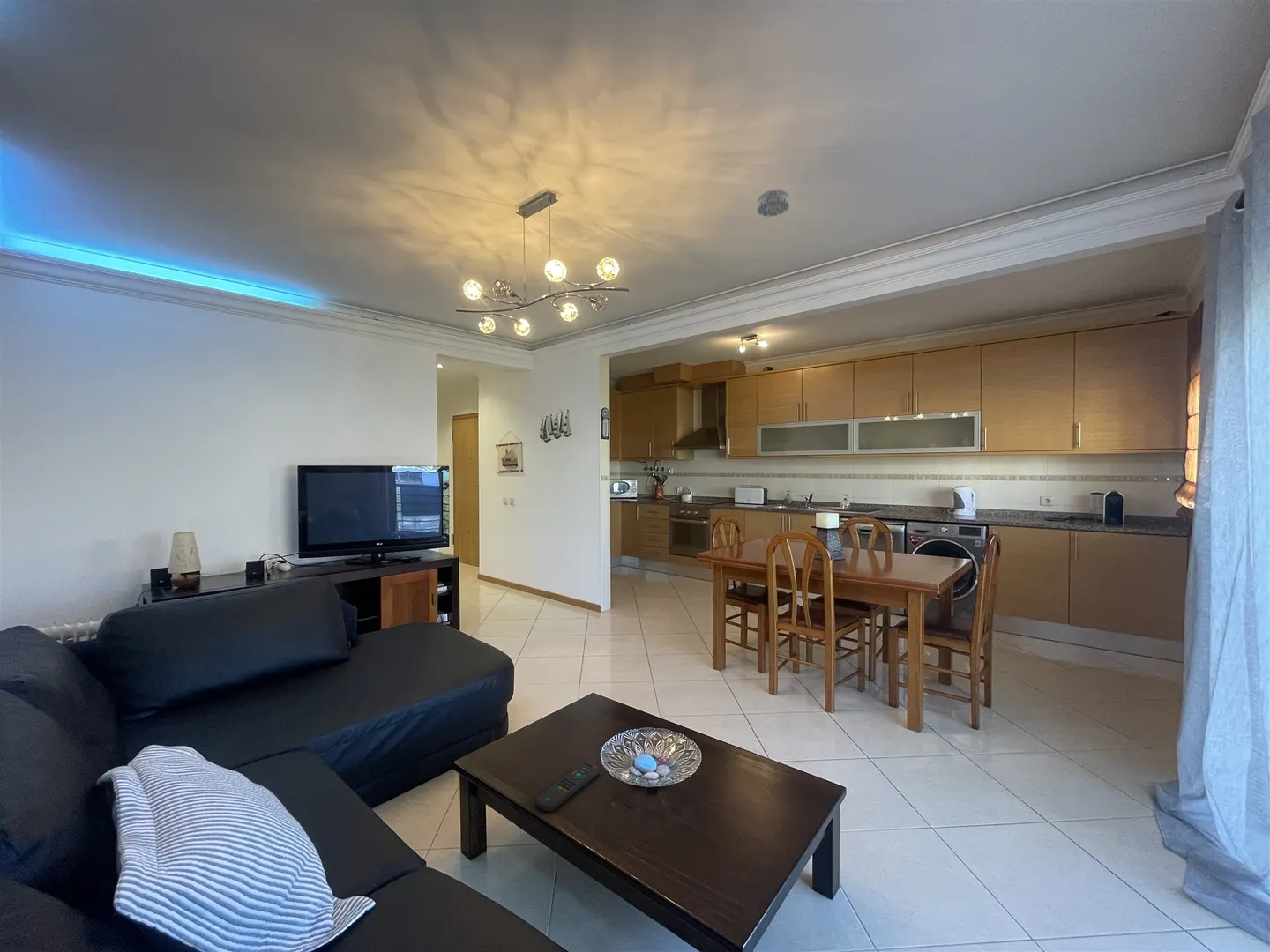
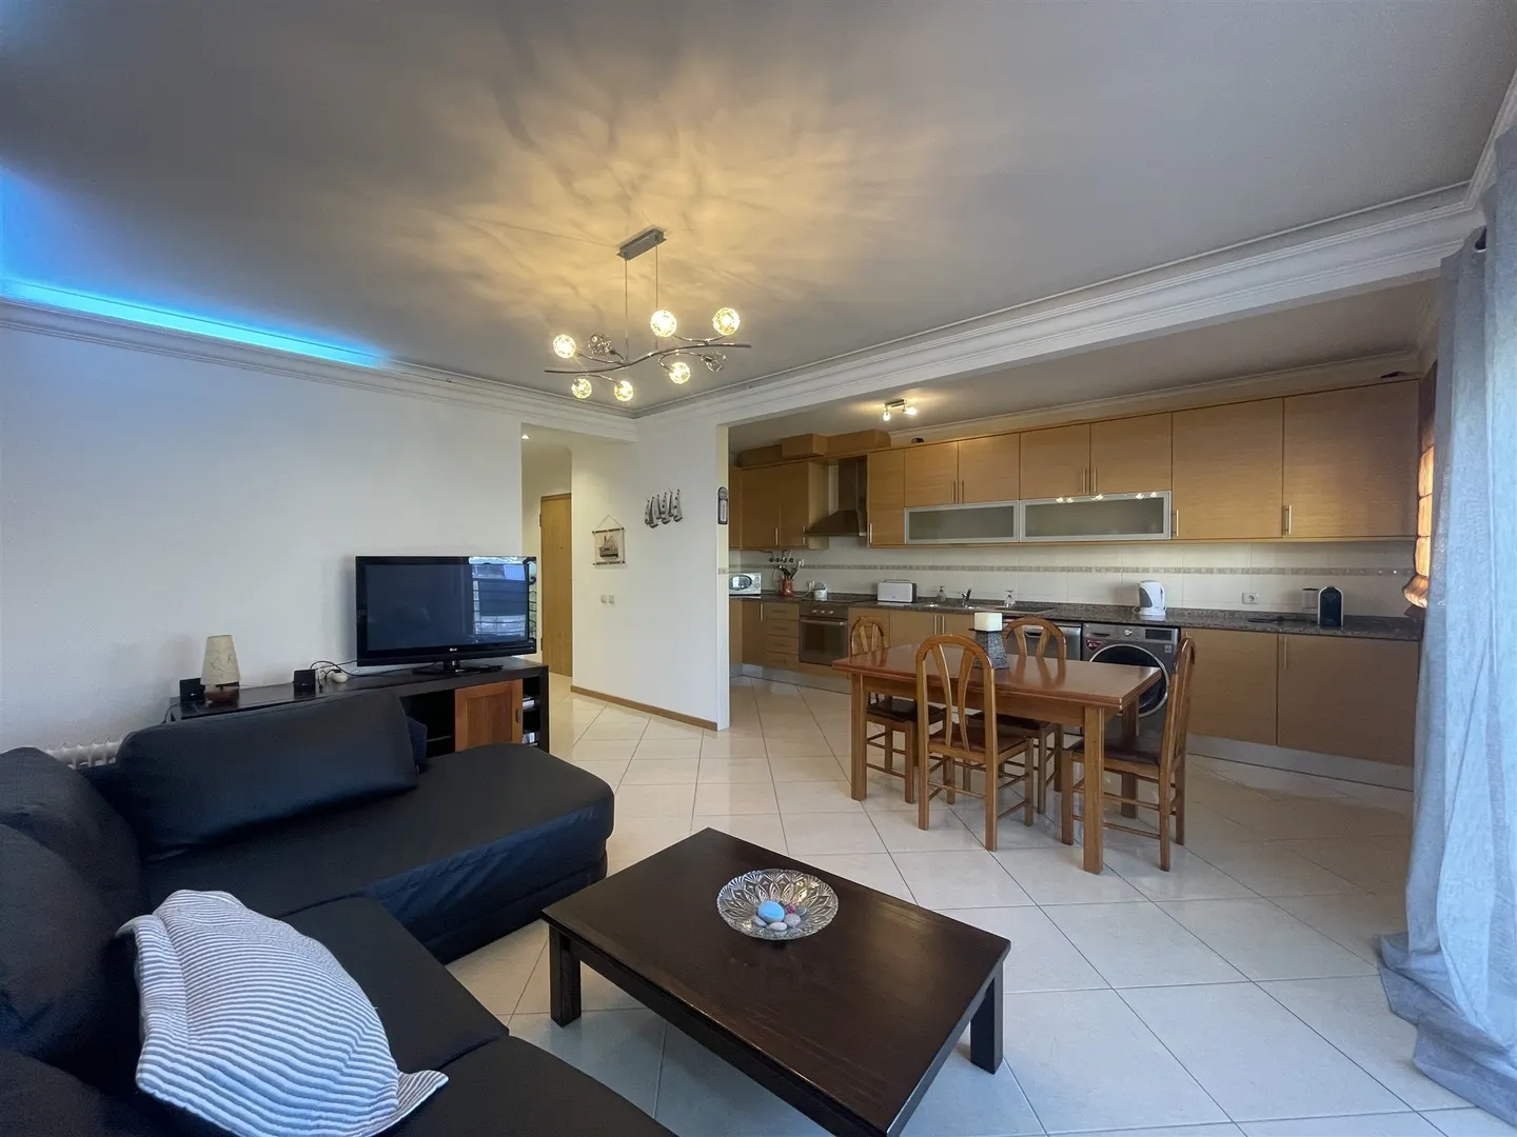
- smoke detector (773, 202)
- remote control (569, 784)
